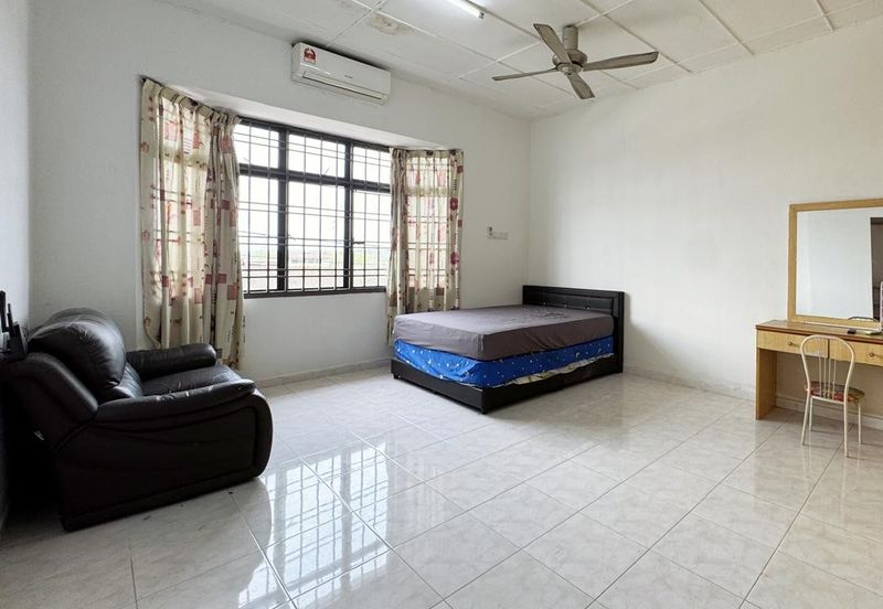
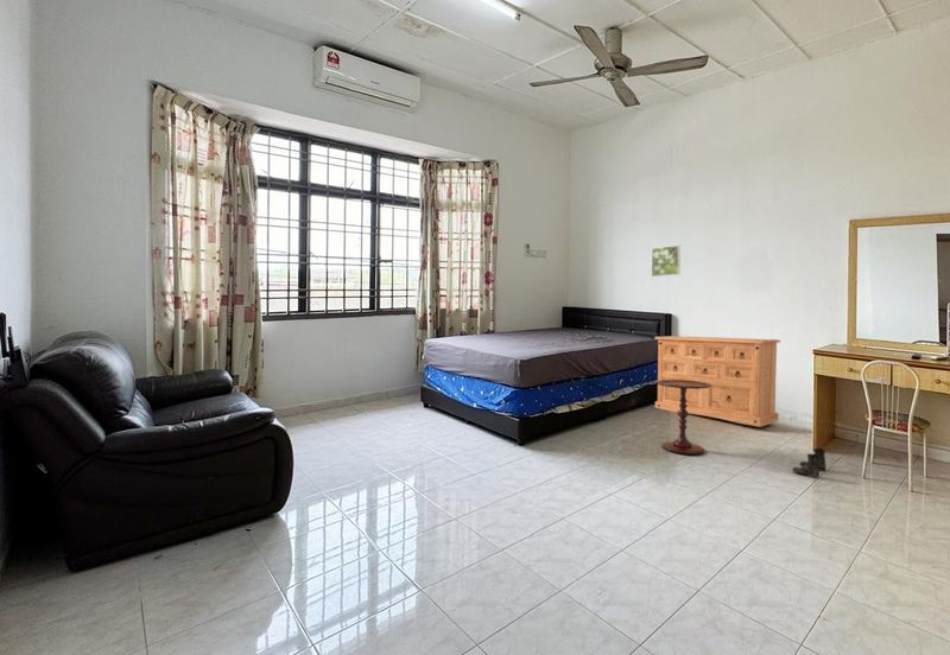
+ dresser (712, 376)
+ boots (809, 460)
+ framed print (665, 261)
+ side table (682, 415)
